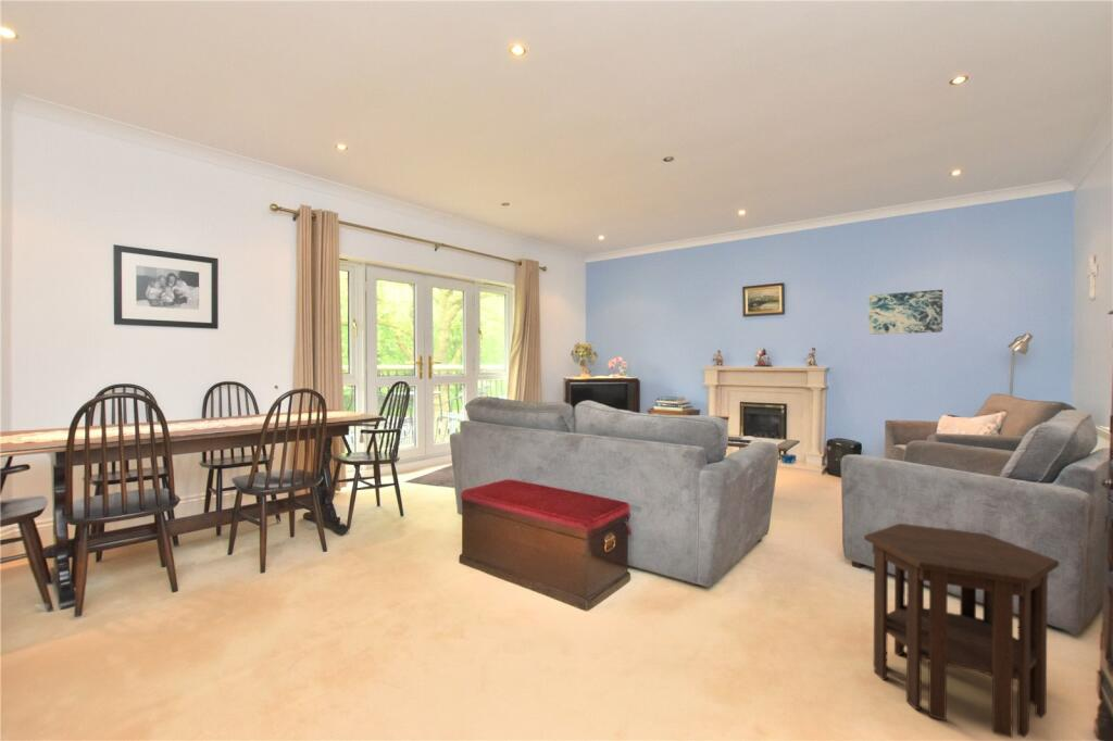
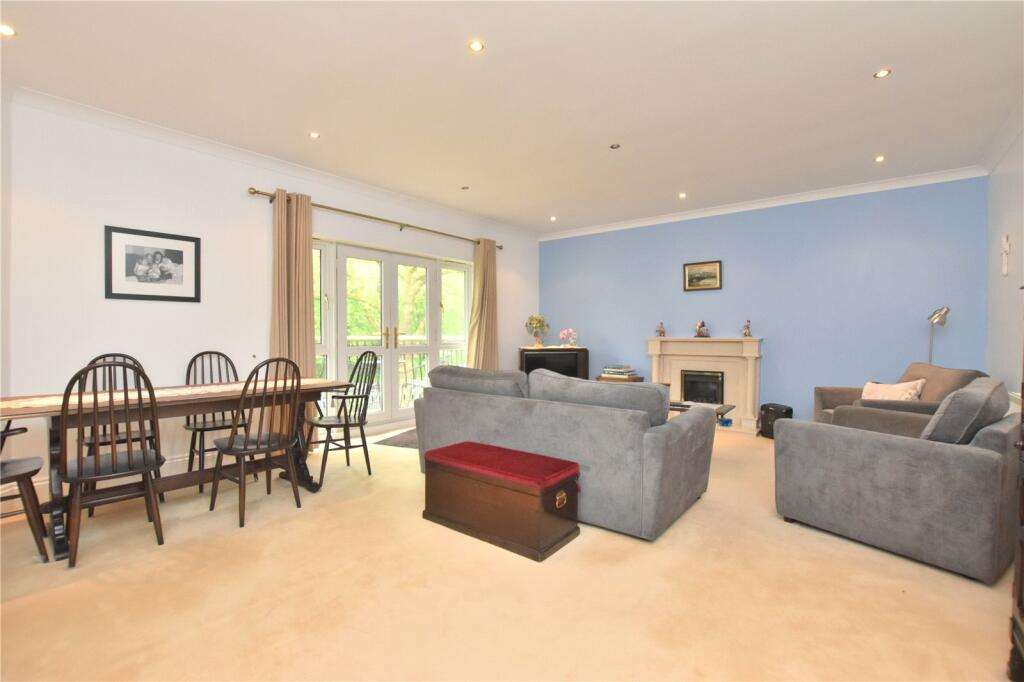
- wall art (904, 313)
- side table (953, 617)
